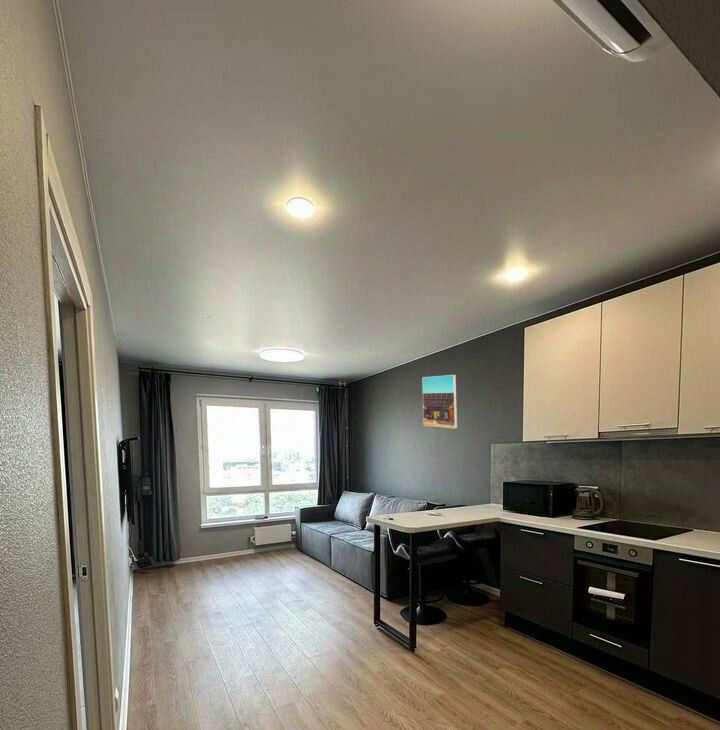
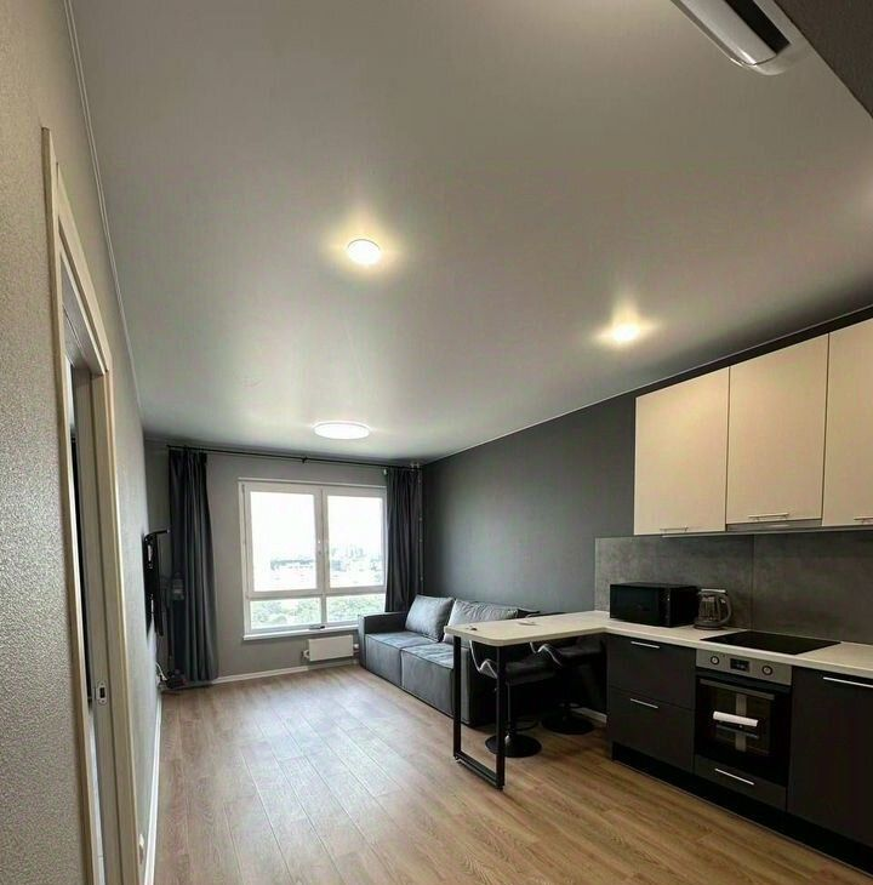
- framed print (438, 401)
